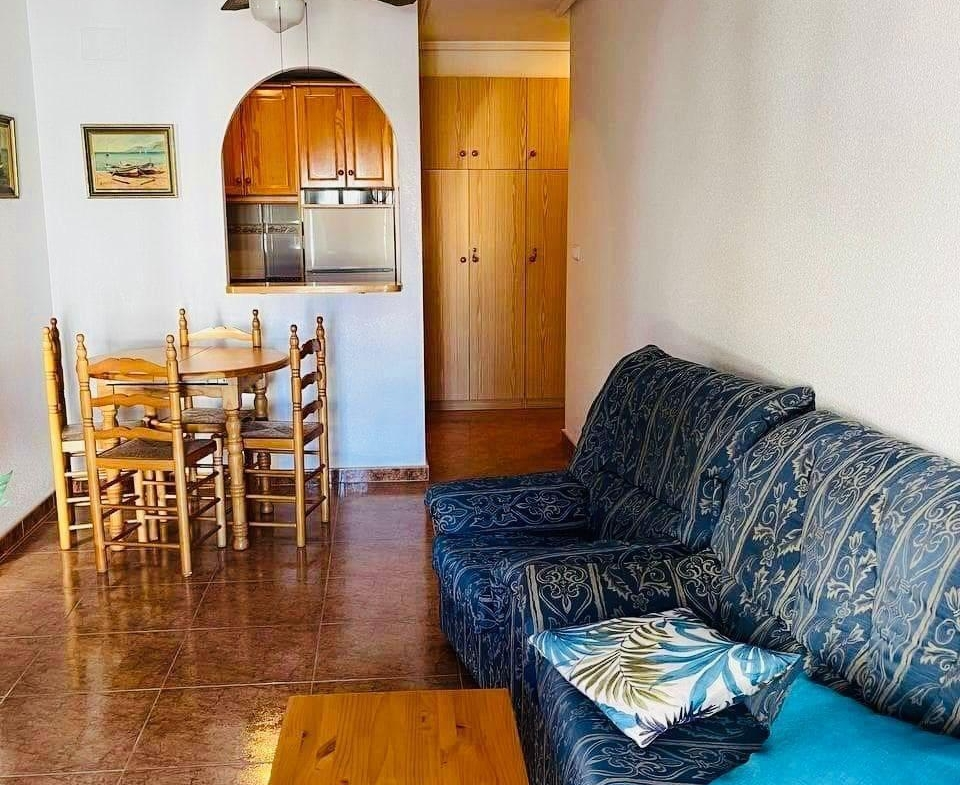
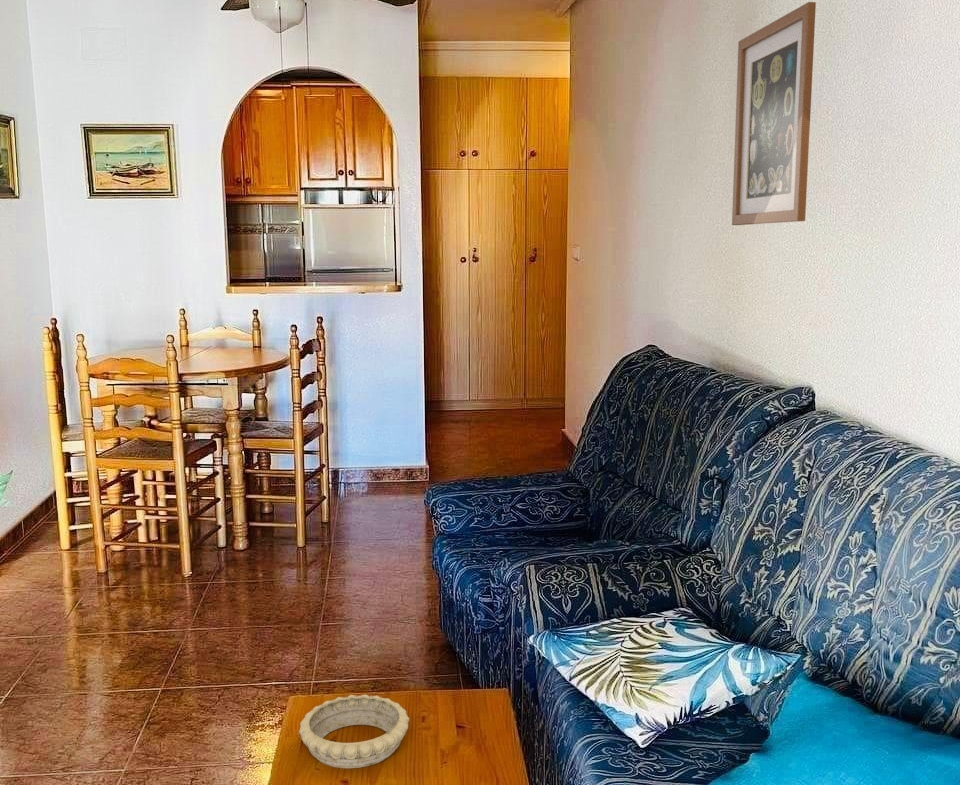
+ wall art (769, 125)
+ decorative bowl (355, 724)
